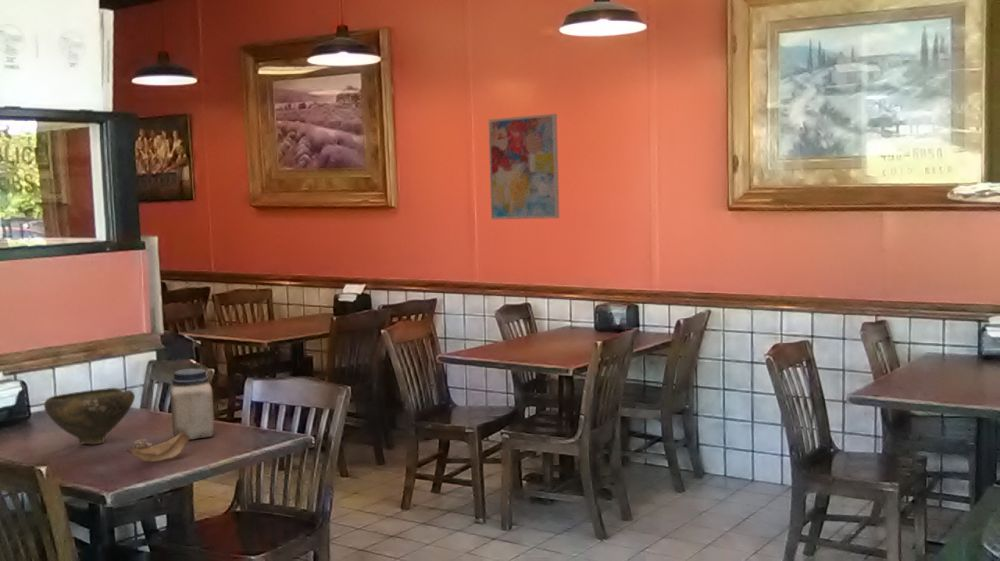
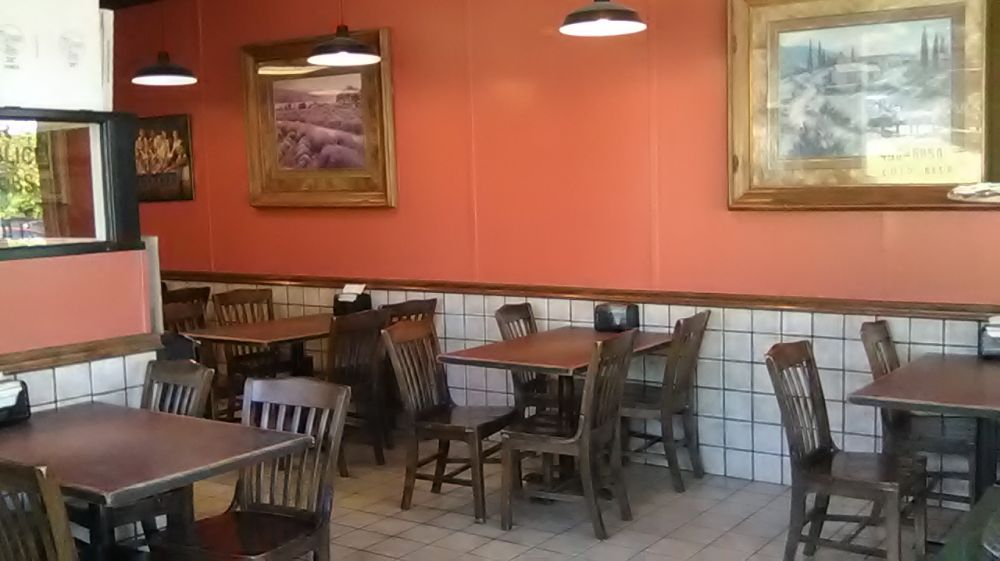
- wall art (523, 168)
- bowl (90, 416)
- jar (191, 403)
- flower (157, 448)
